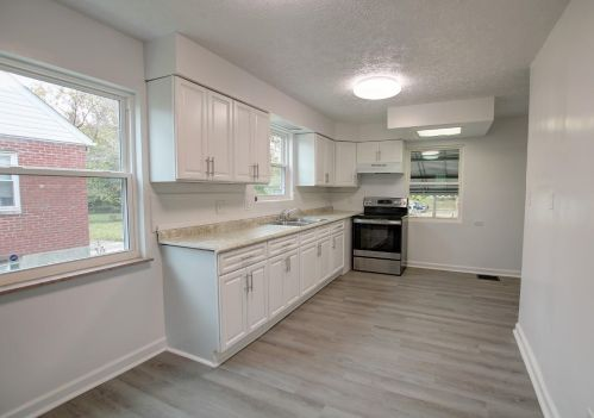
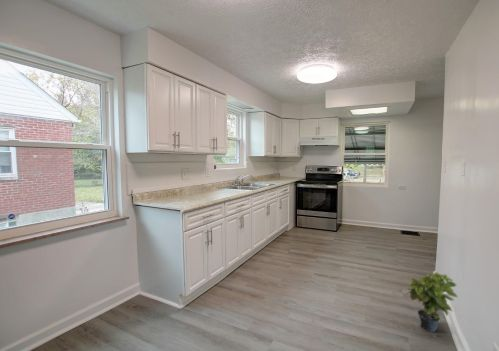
+ potted plant (430, 300)
